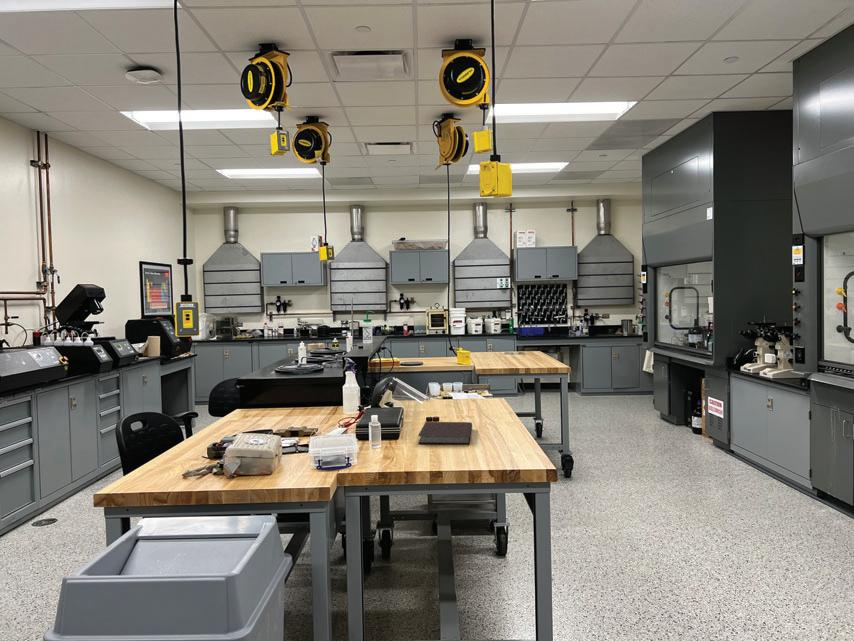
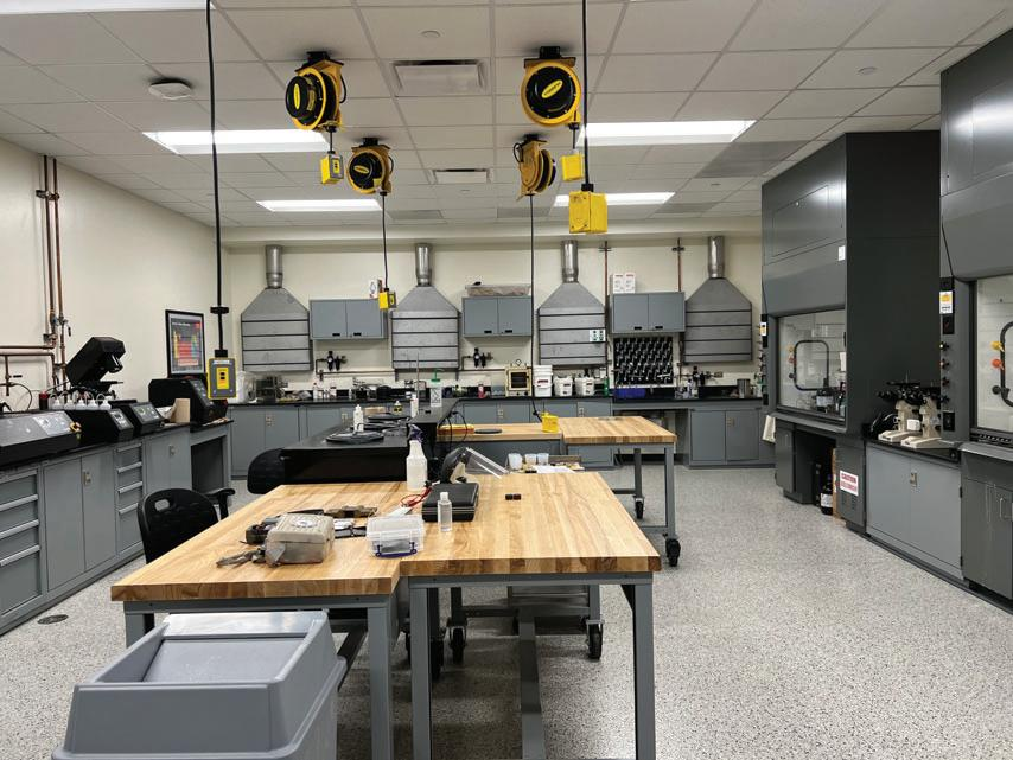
- notebook (446, 432)
